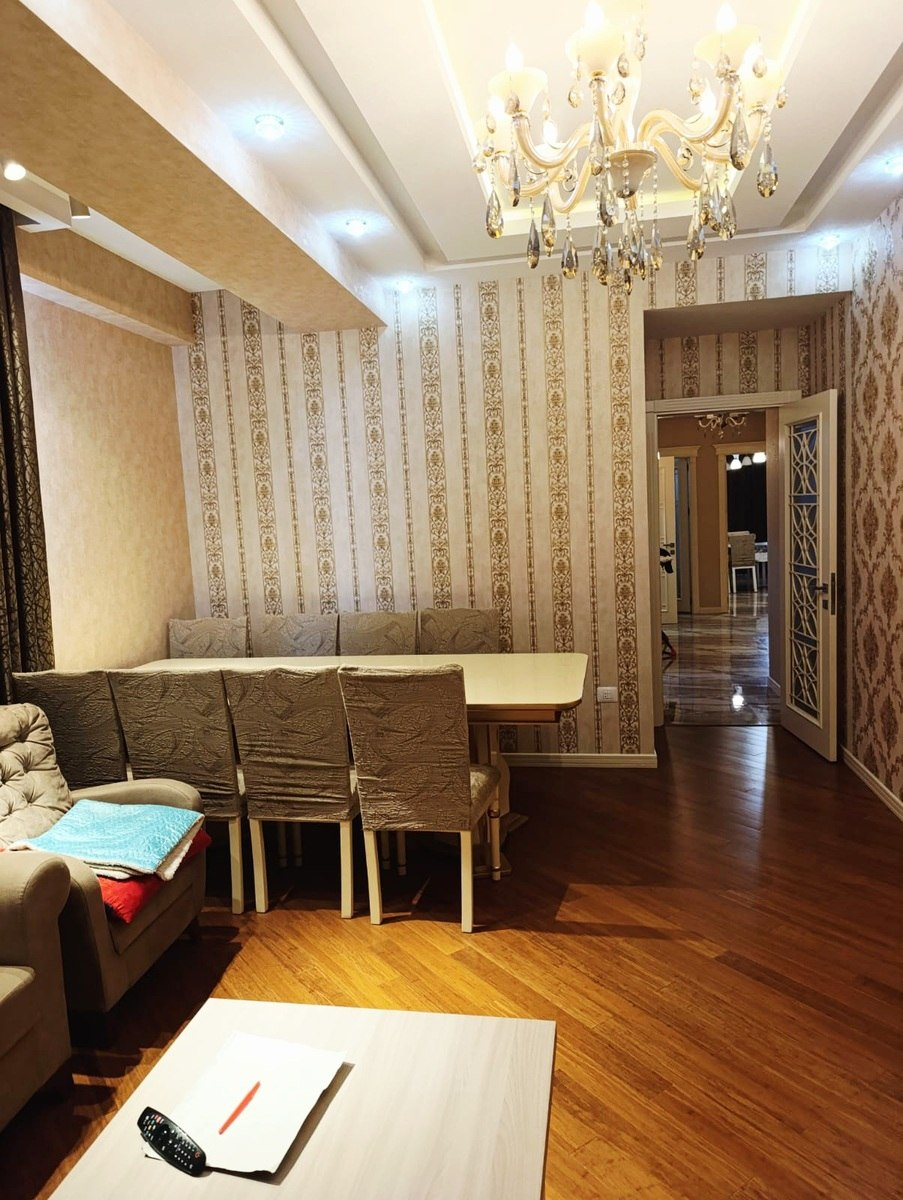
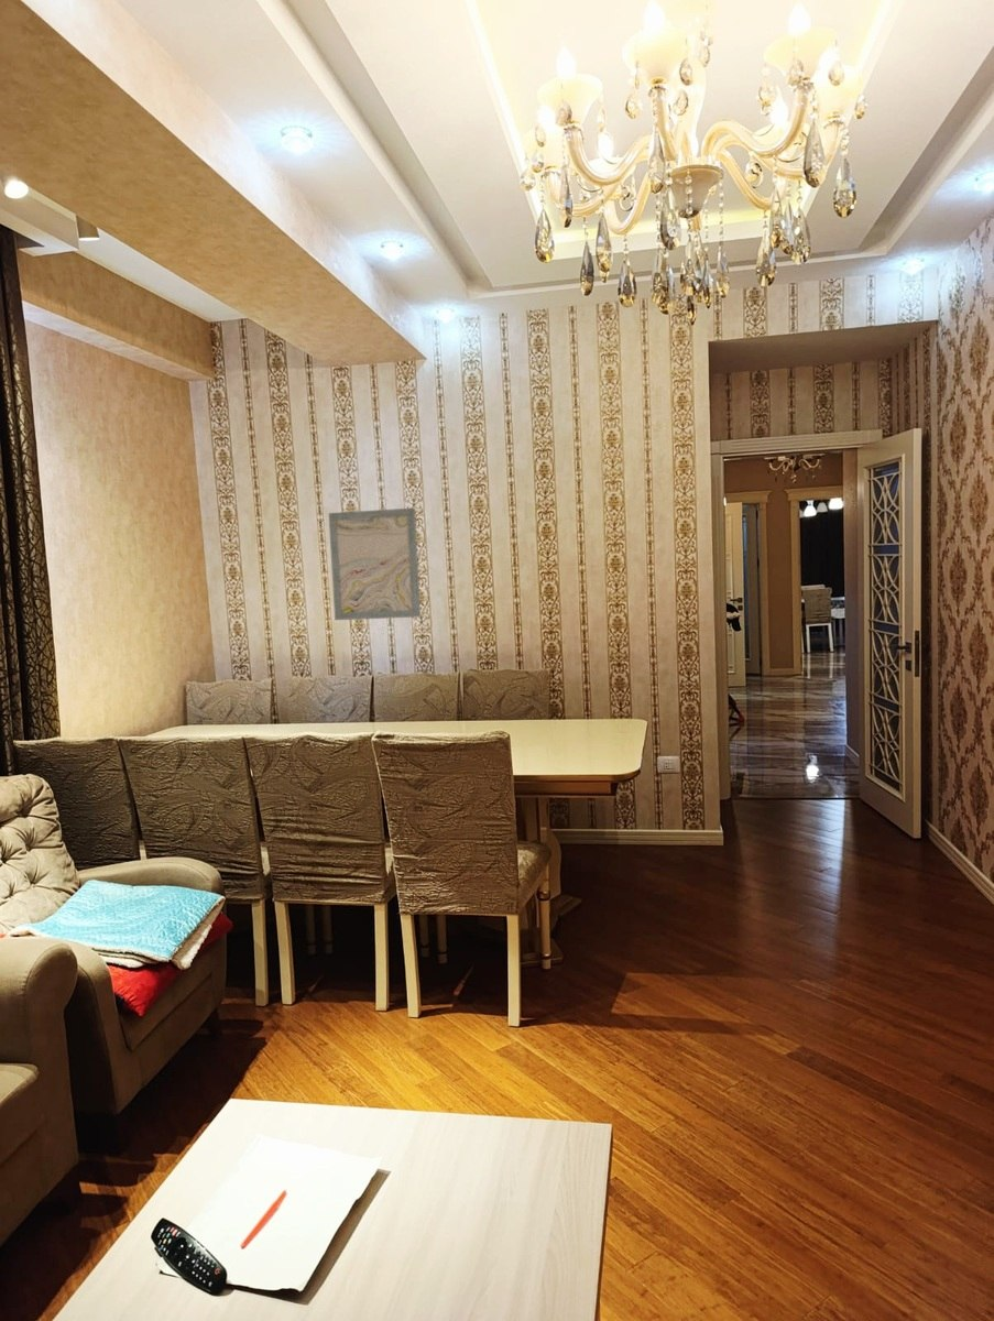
+ wall art (374, 565)
